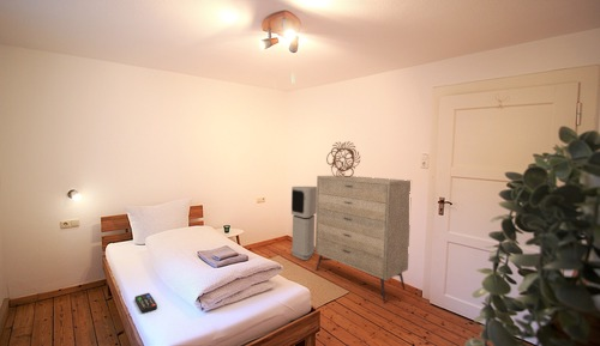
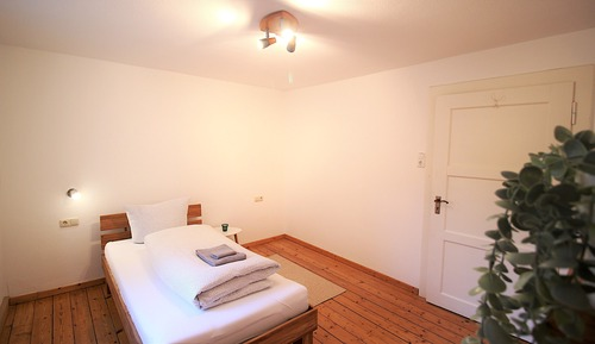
- remote control (145, 302)
- air purifier (306, 220)
- decorative sculpture (343, 160)
- dresser (359, 229)
